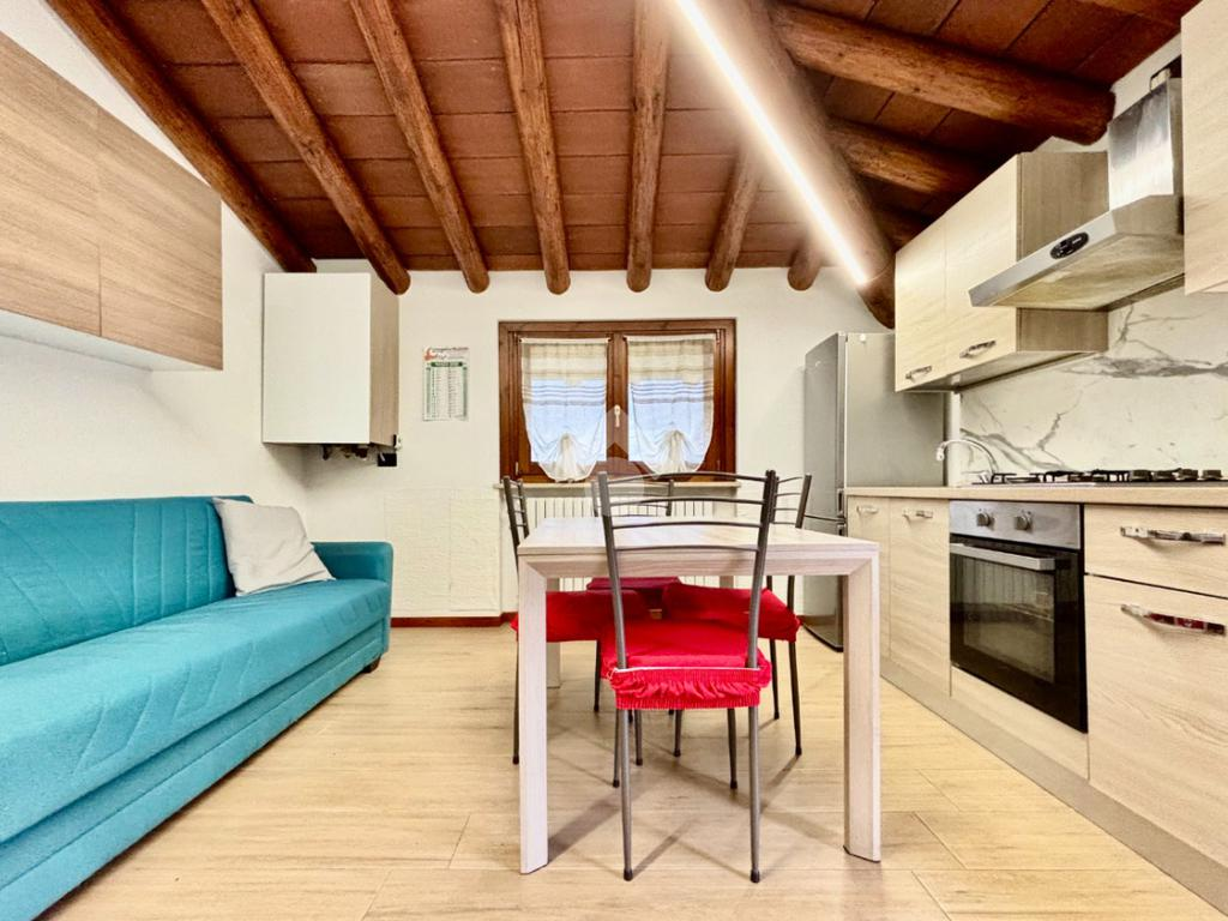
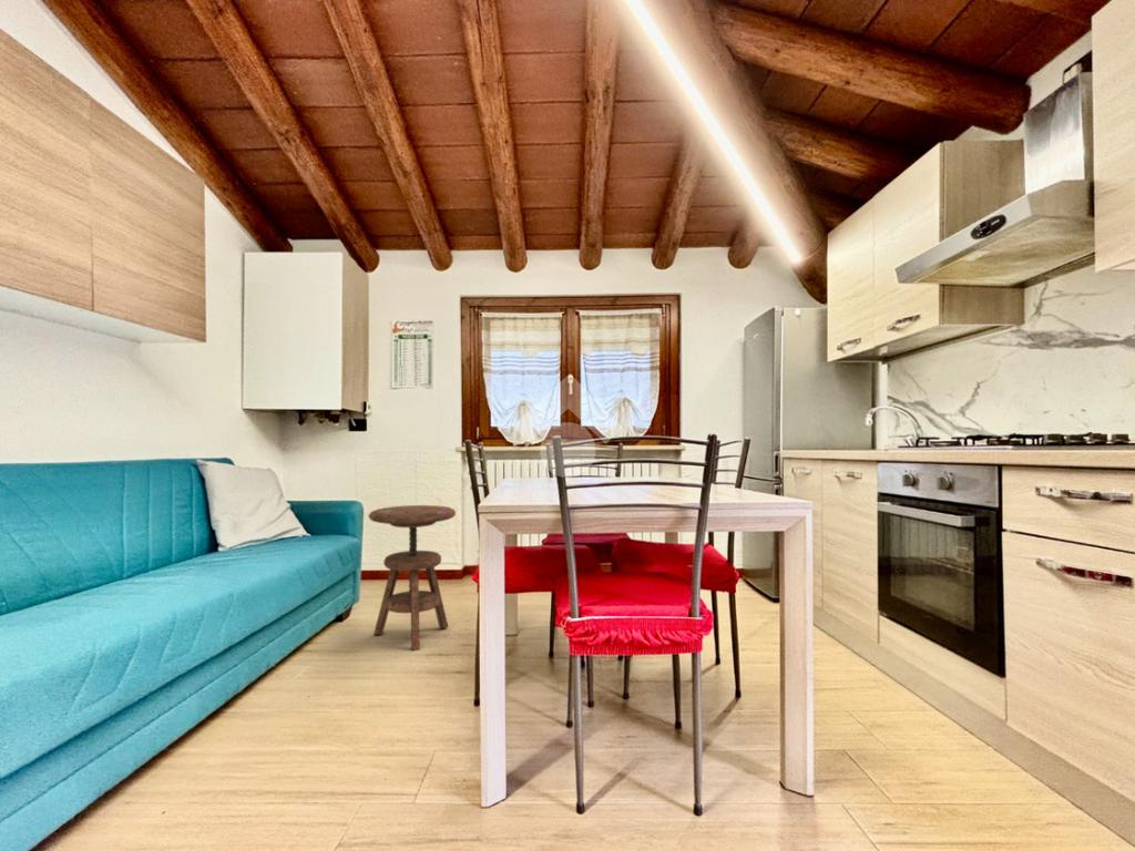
+ side table (412, 573)
